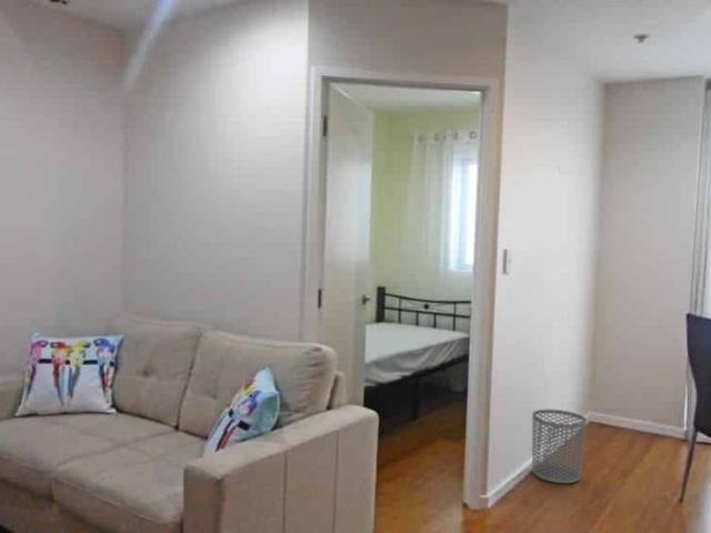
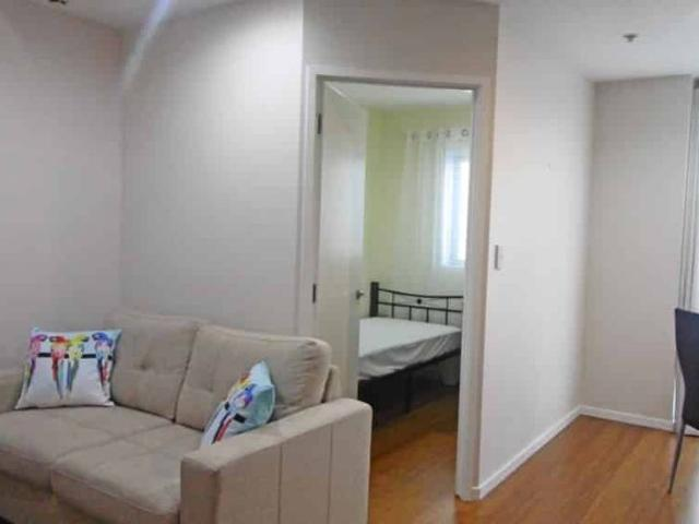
- waste bin (558, 445)
